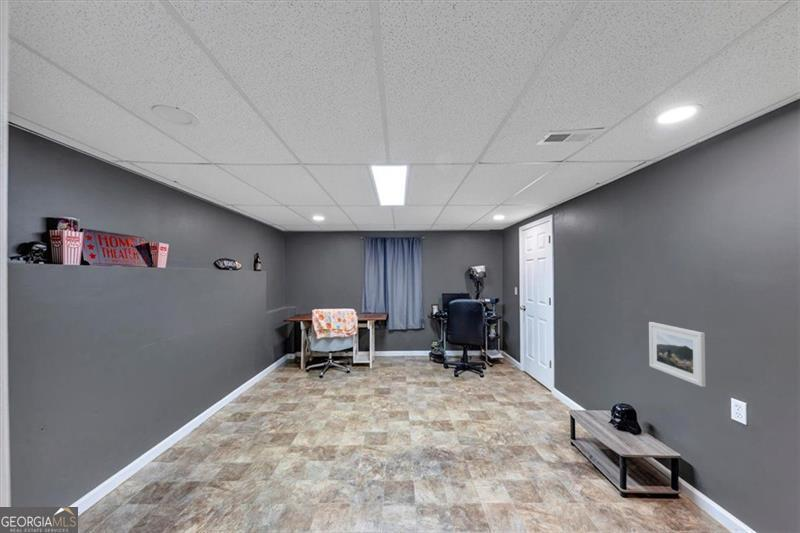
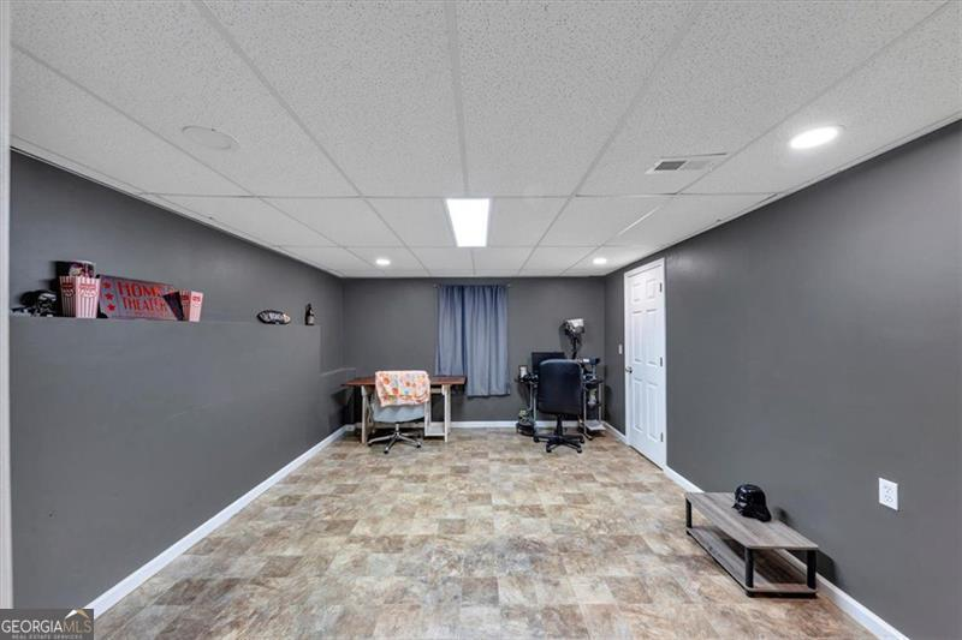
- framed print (674, 351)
